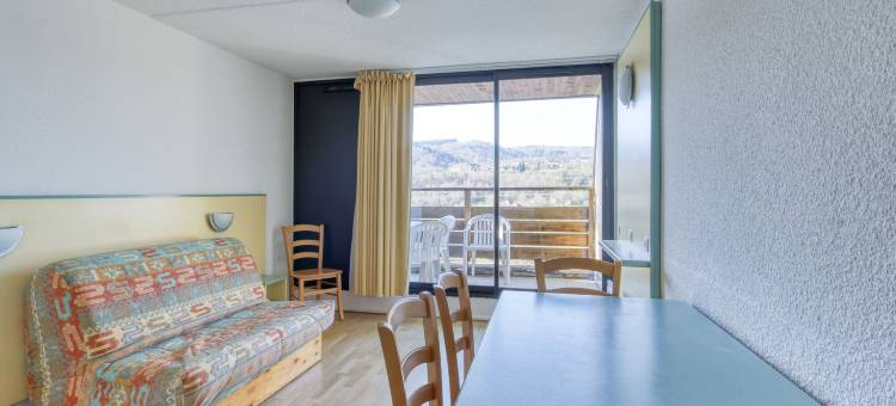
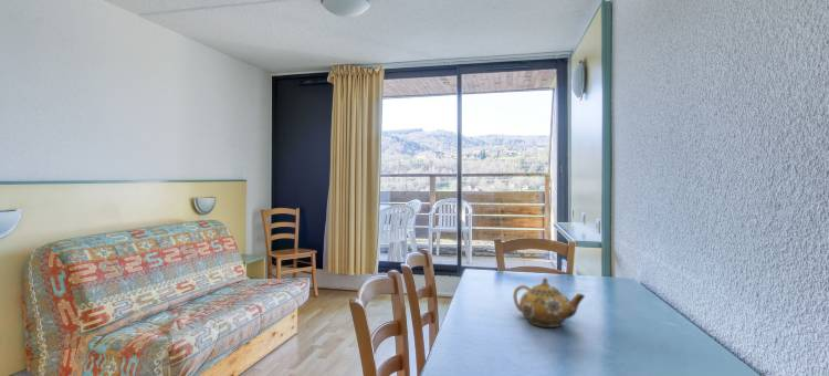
+ teapot (545, 300)
